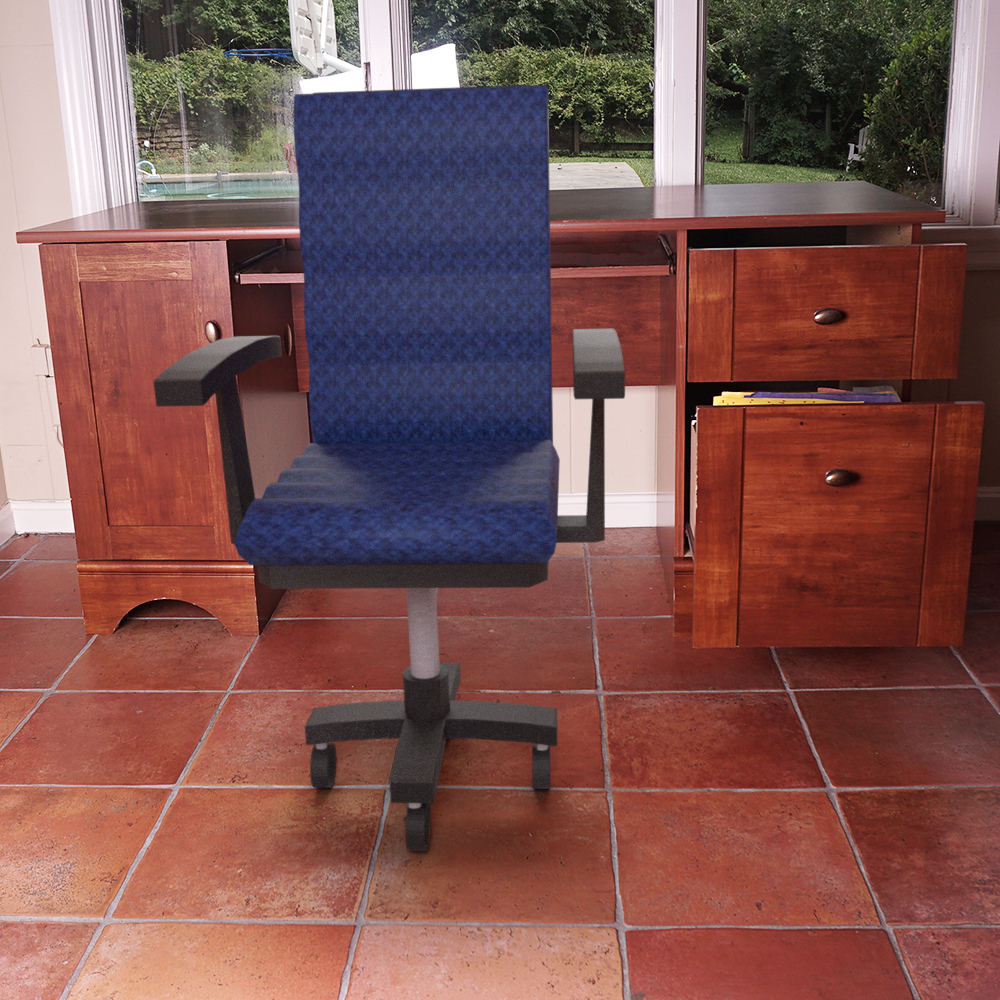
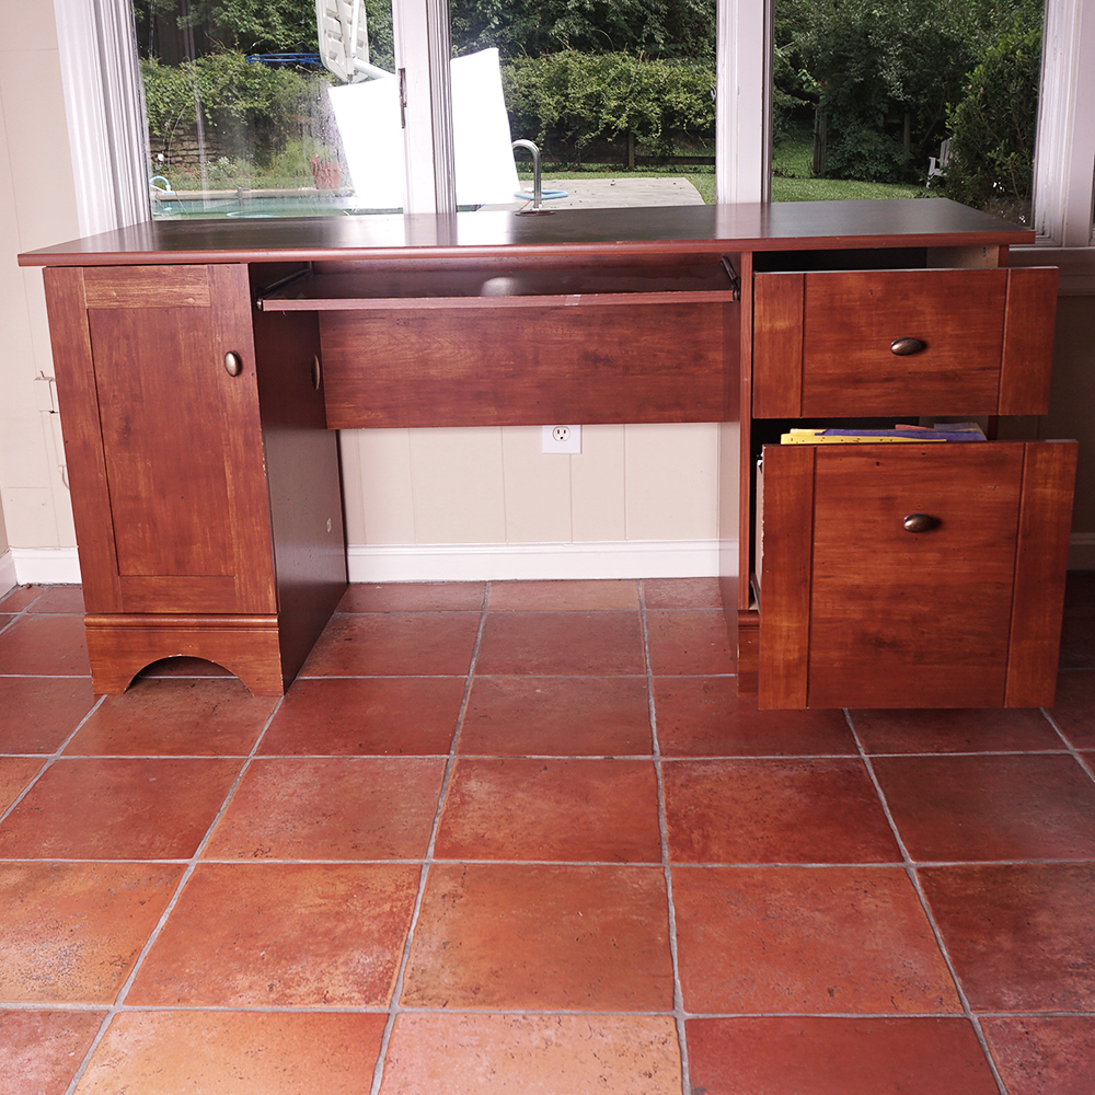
- office chair (418, 454)
